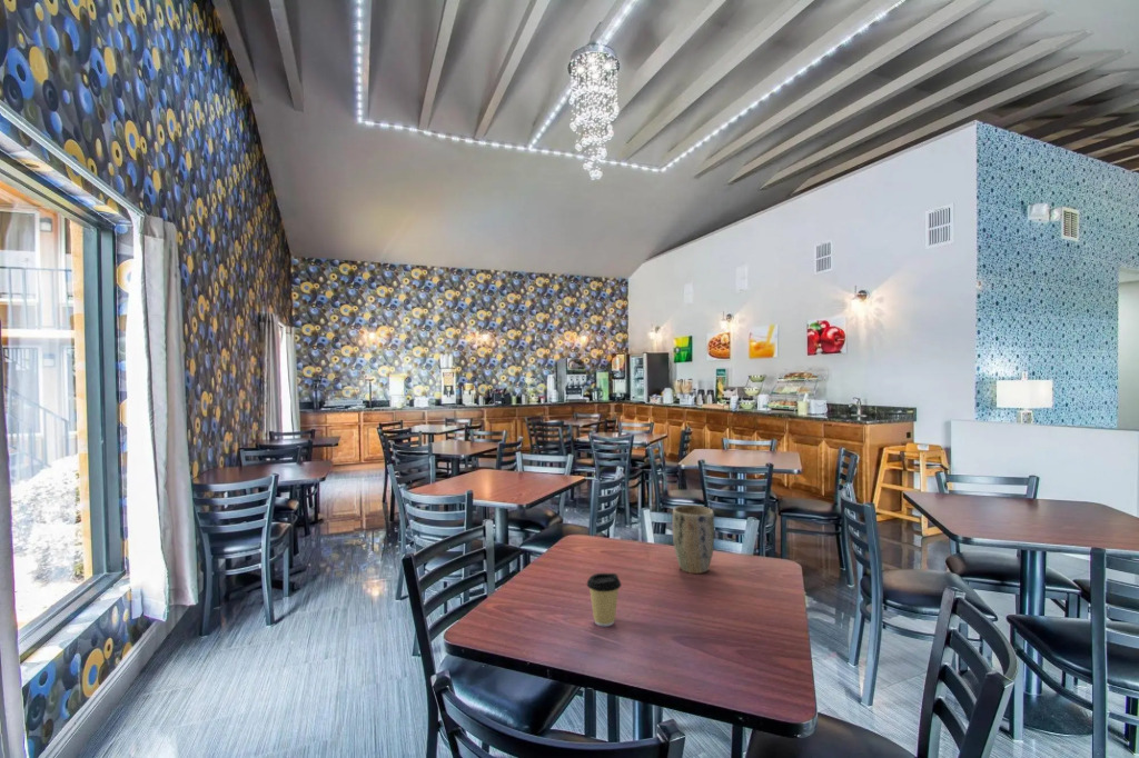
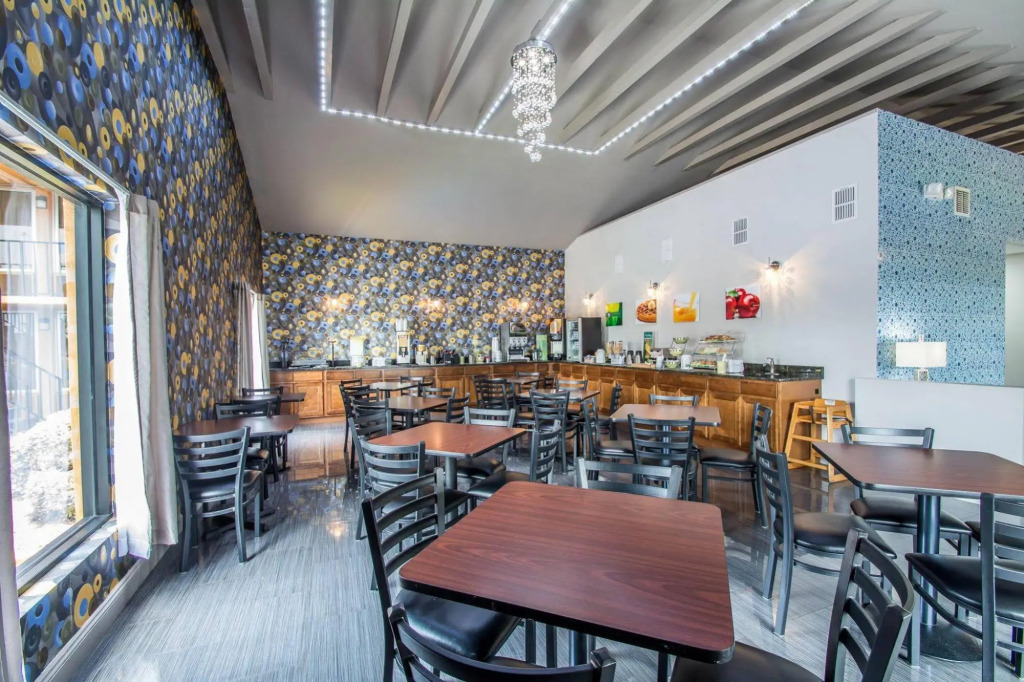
- plant pot (693, 539)
- coffee cup (604, 599)
